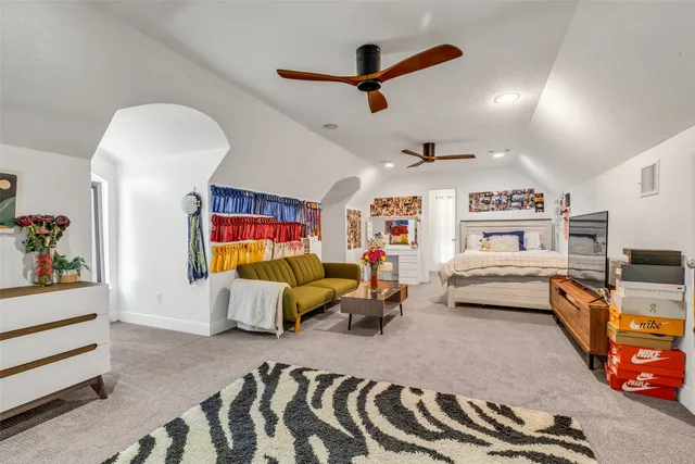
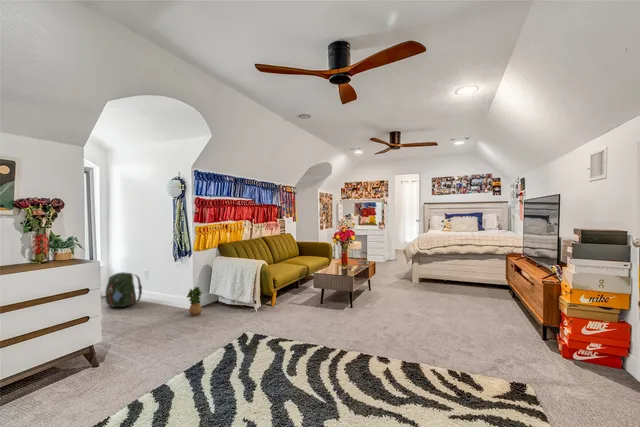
+ backpack (122, 289)
+ potted plant (195, 300)
